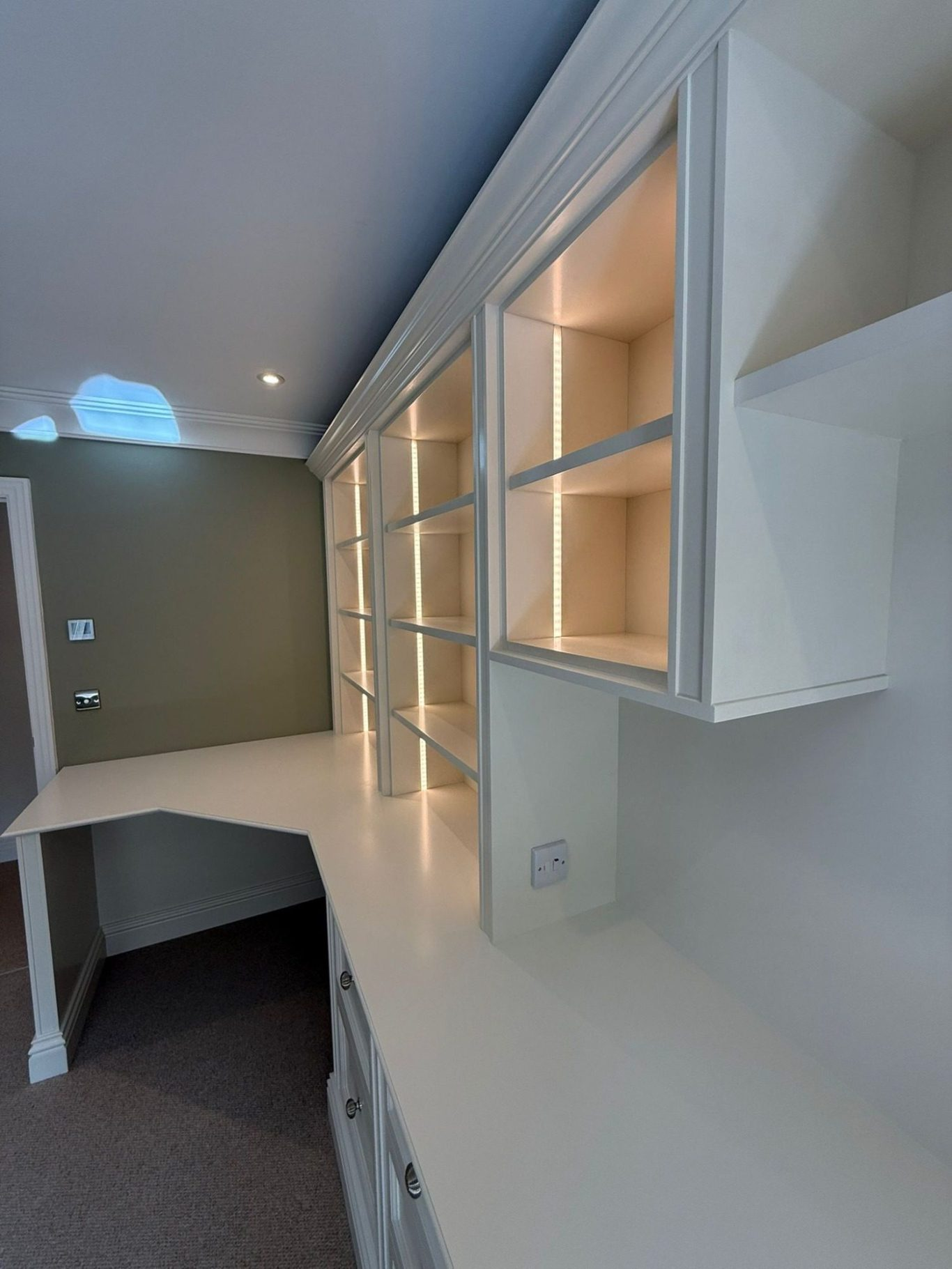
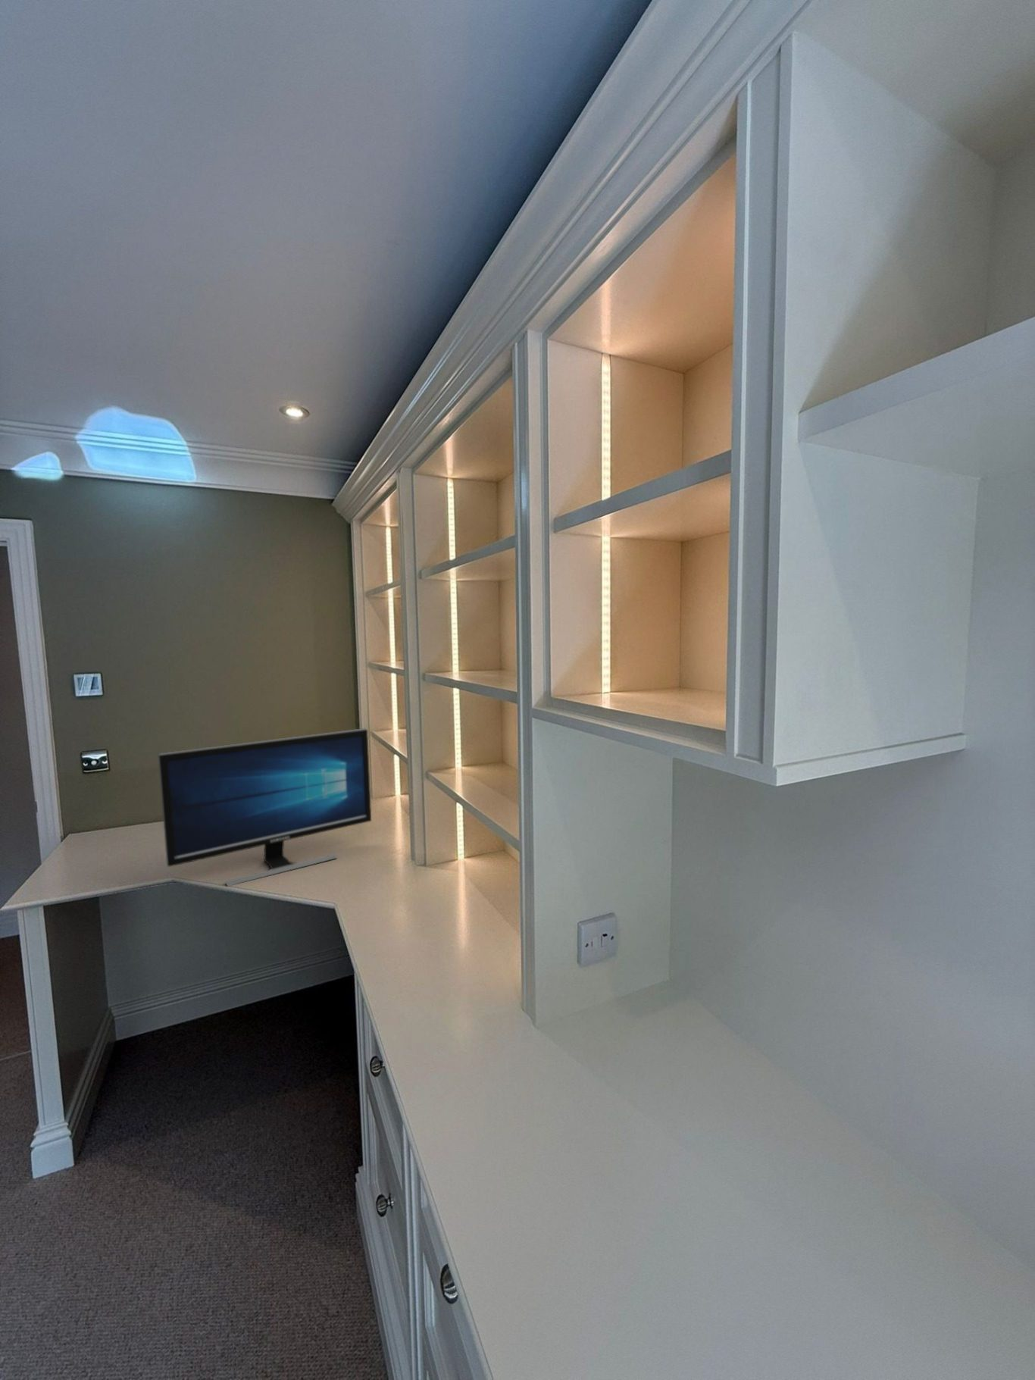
+ computer monitor (275, 801)
